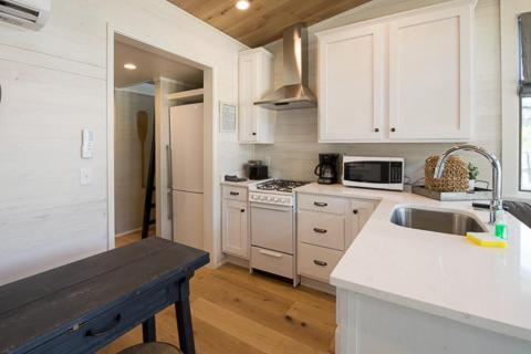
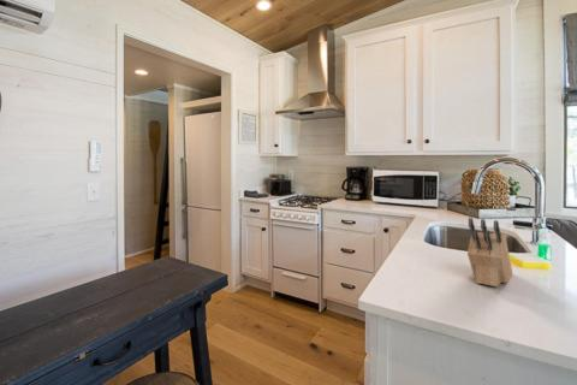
+ knife block (489, 248)
